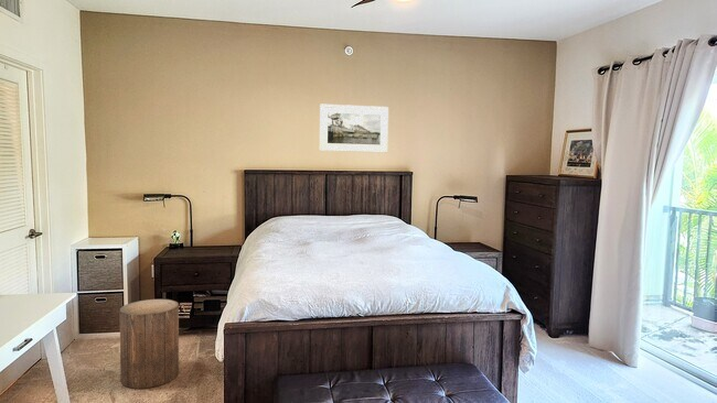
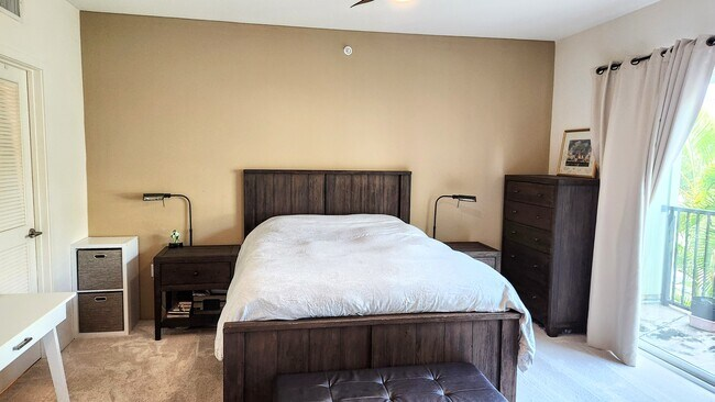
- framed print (354, 128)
- stool (150, 341)
